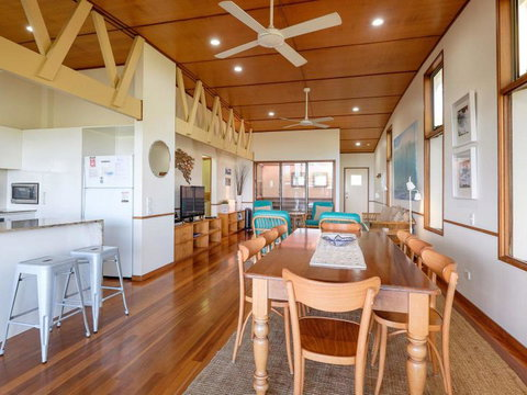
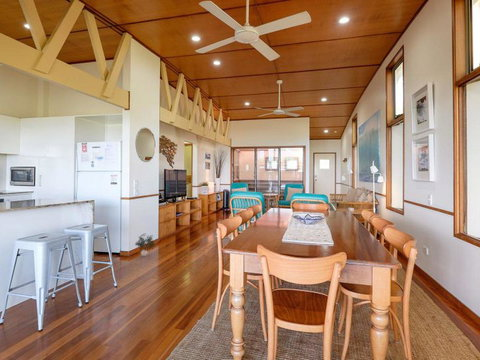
+ potted plant (145, 243)
